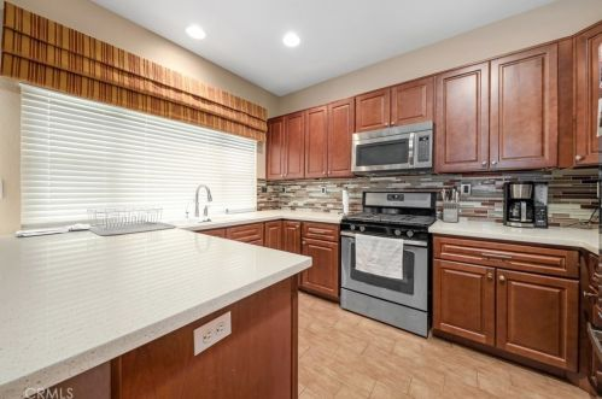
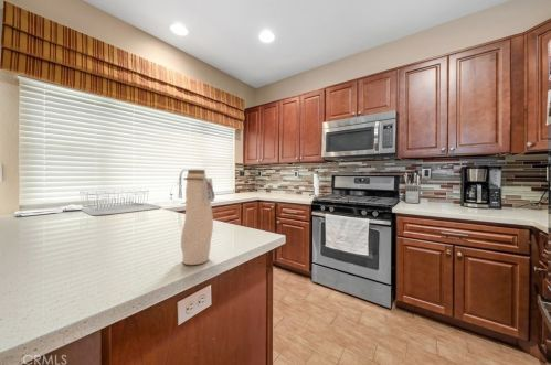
+ water bottle (198, 215)
